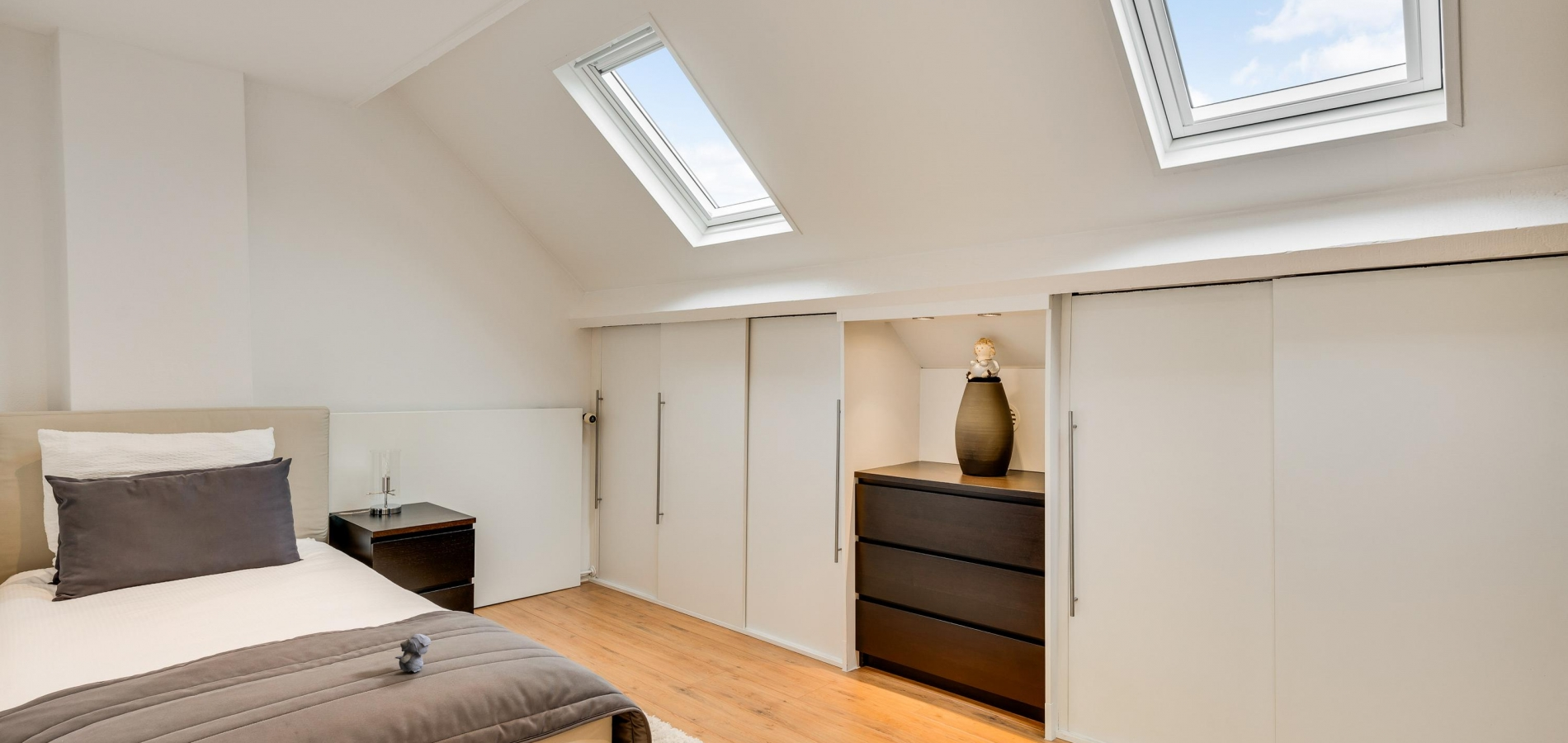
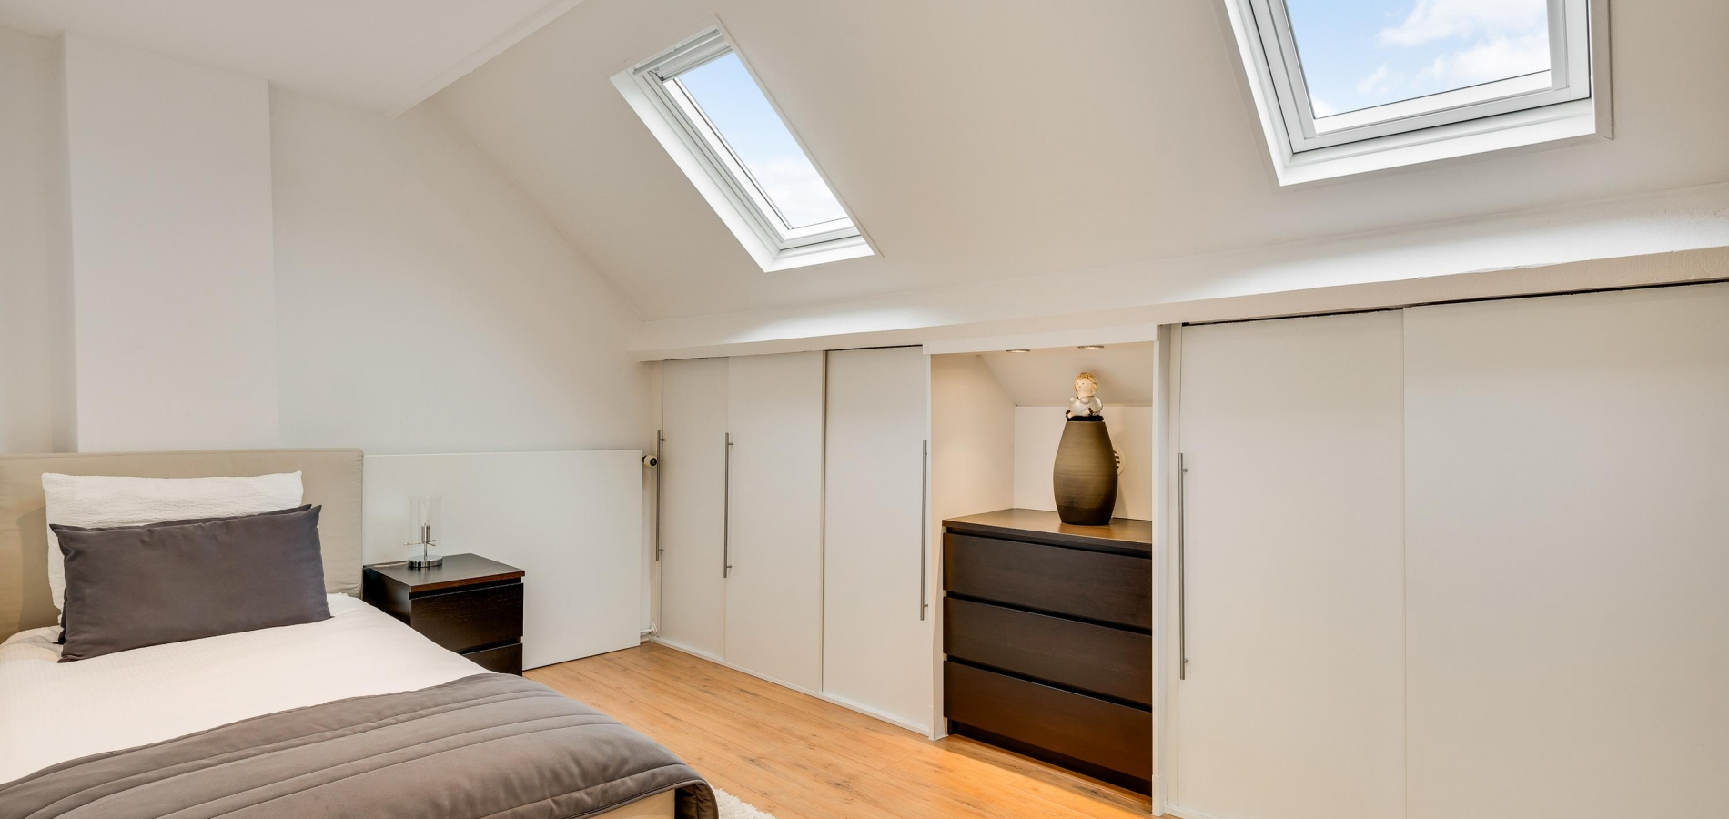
- teddy bear (427, 649)
